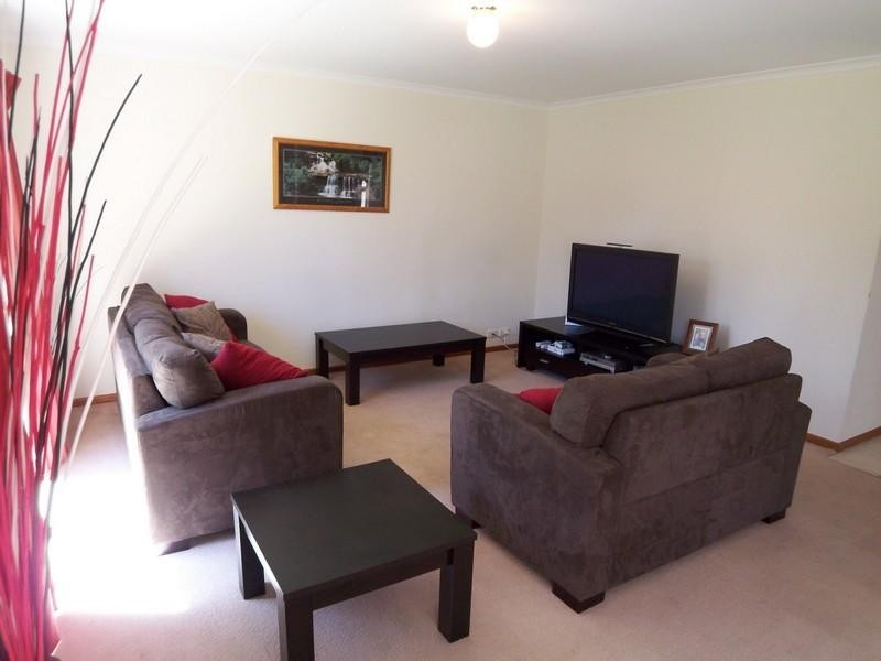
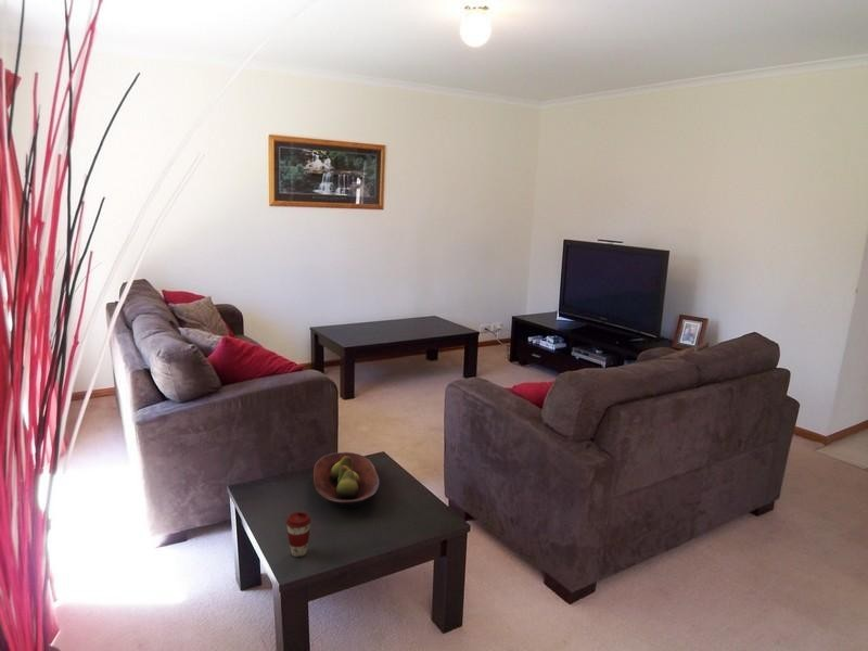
+ coffee cup (298, 534)
+ fruit bowl (345, 476)
